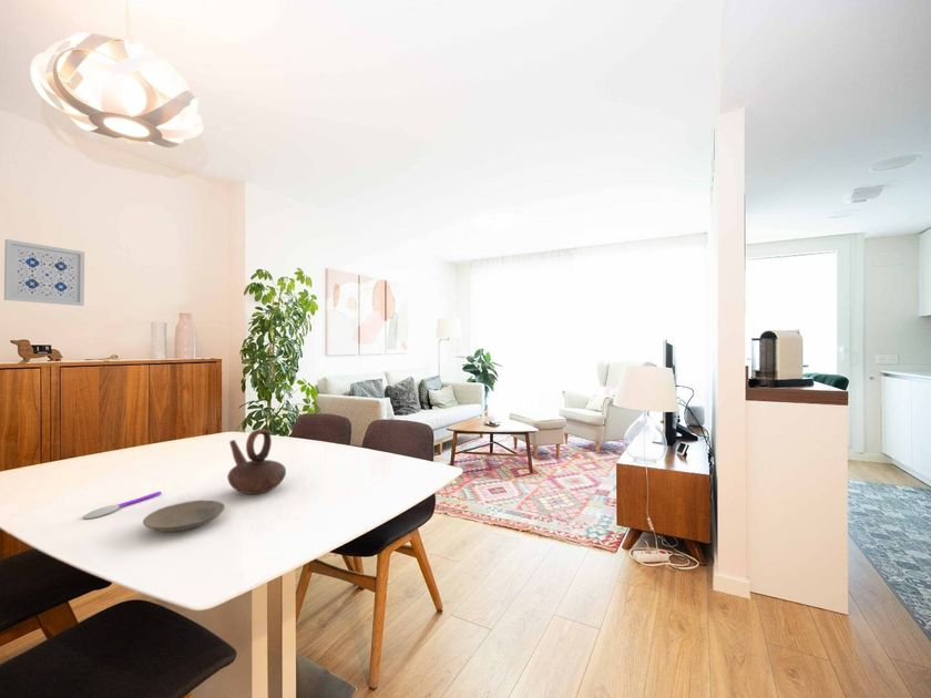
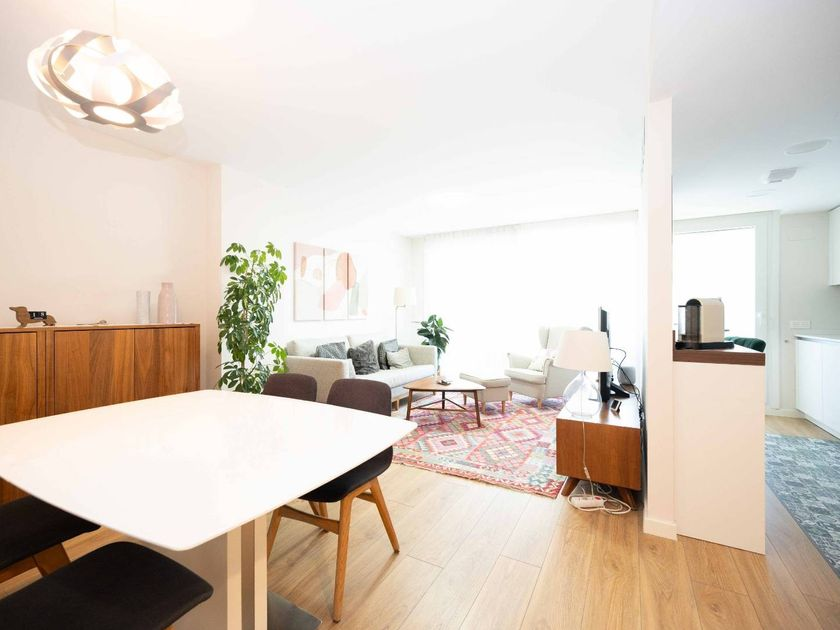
- teapot (250, 459)
- spoon (125, 503)
- wall art (47, 274)
- plate (185, 517)
